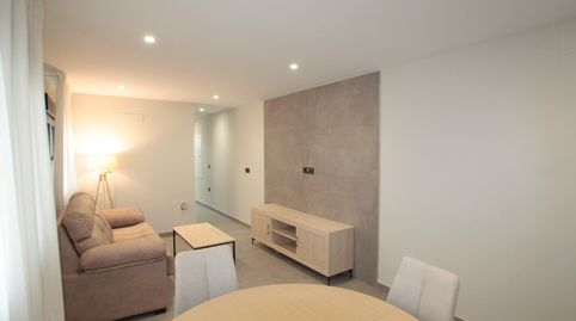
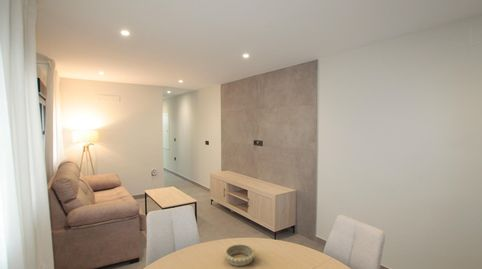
+ decorative bowl (239, 252)
